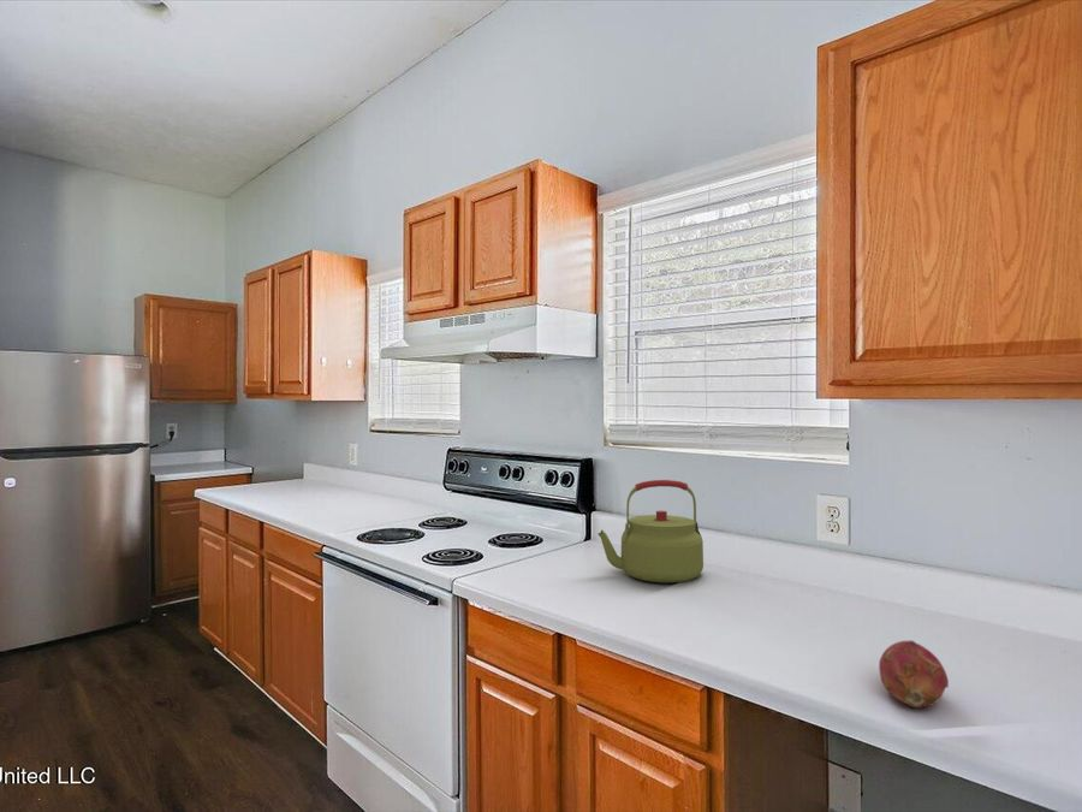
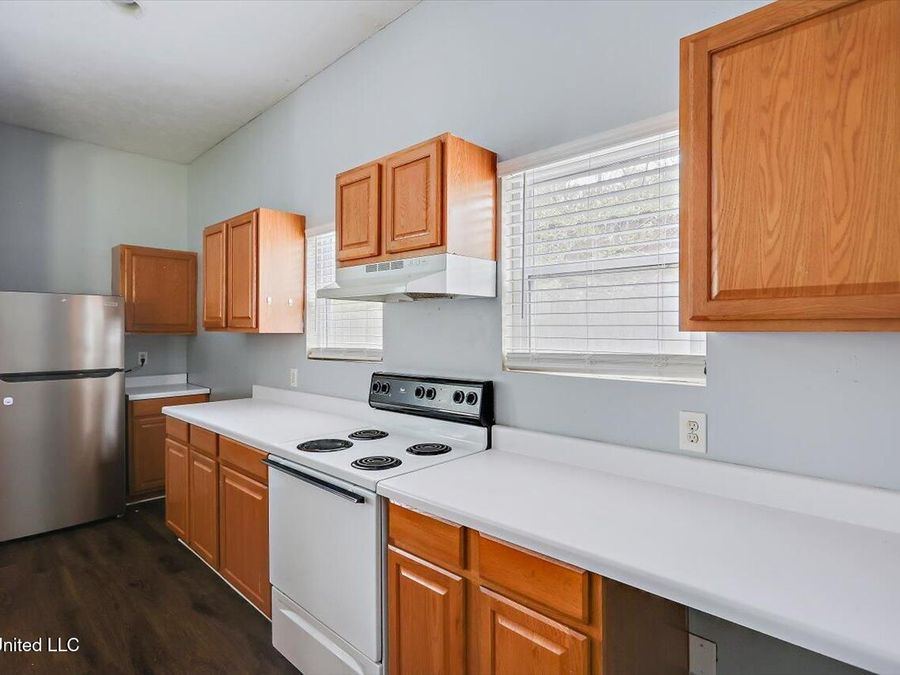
- kettle (649, 527)
- fruit (912, 670)
